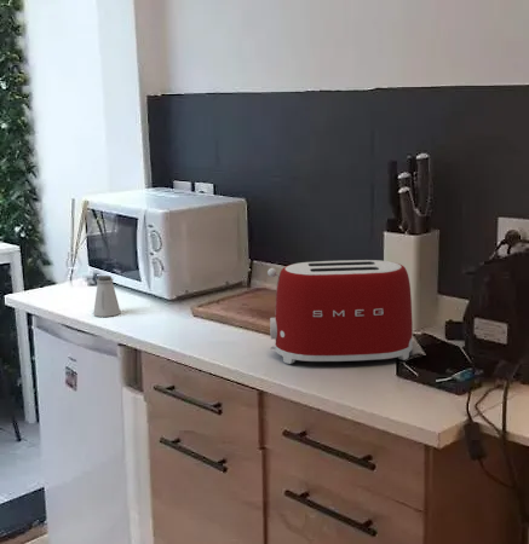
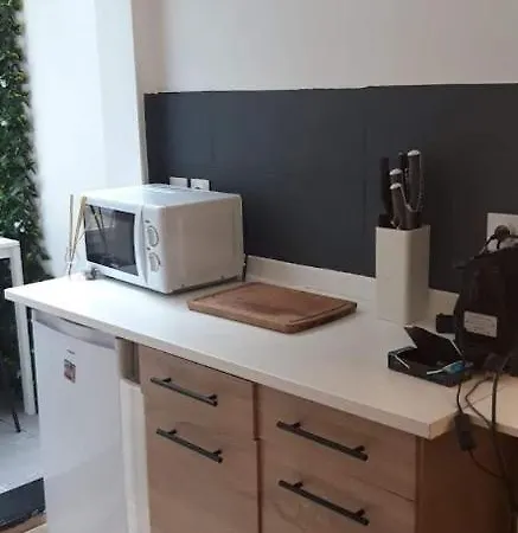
- saltshaker (105, 295)
- toaster (340, 309)
